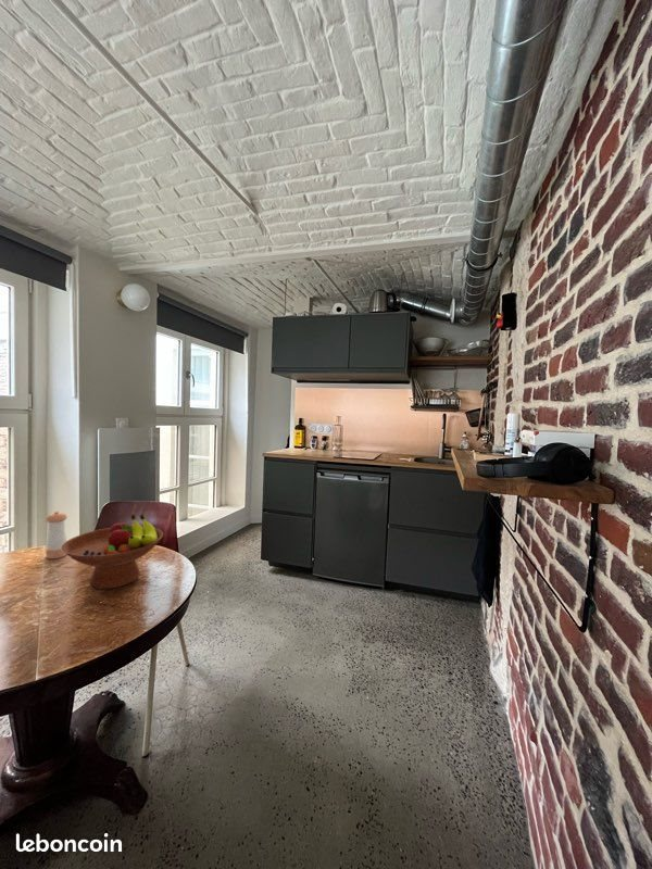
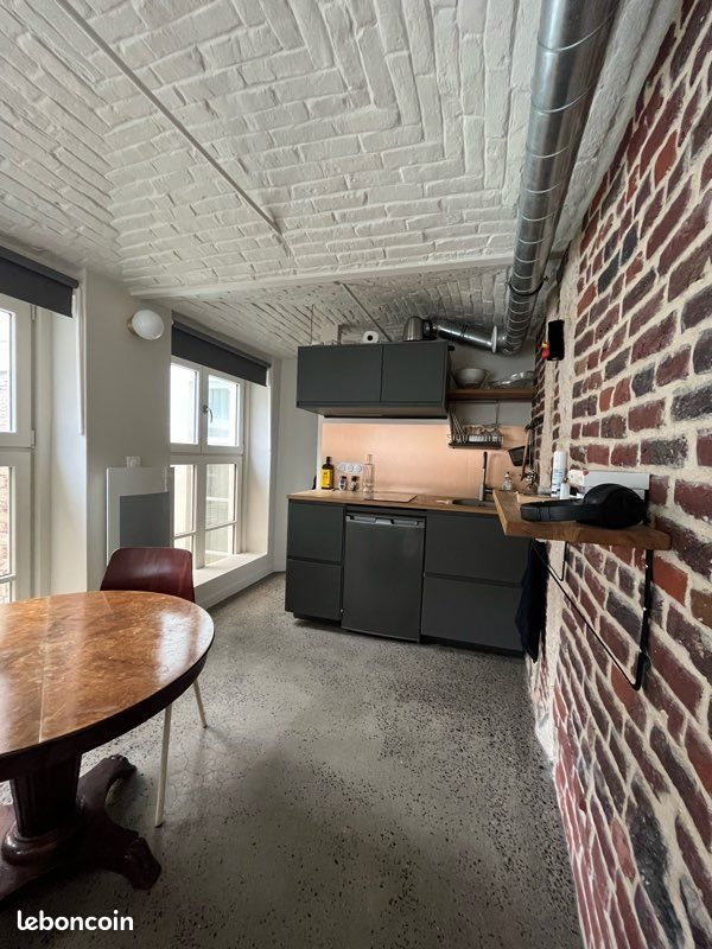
- fruit bowl (115, 551)
- pepper shaker (57, 533)
